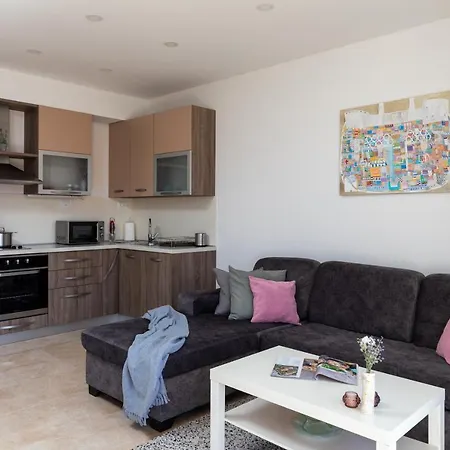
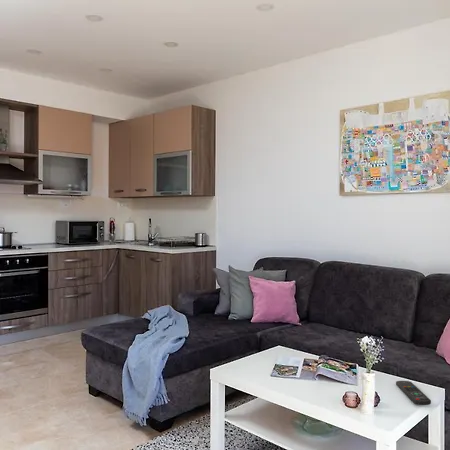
+ remote control (412, 391)
